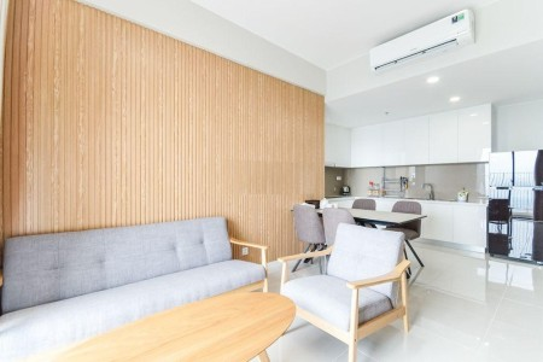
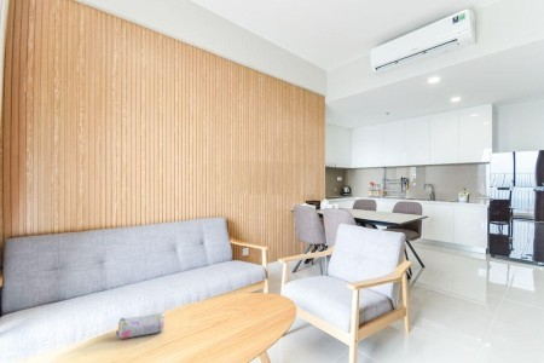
+ pencil case (141, 324)
